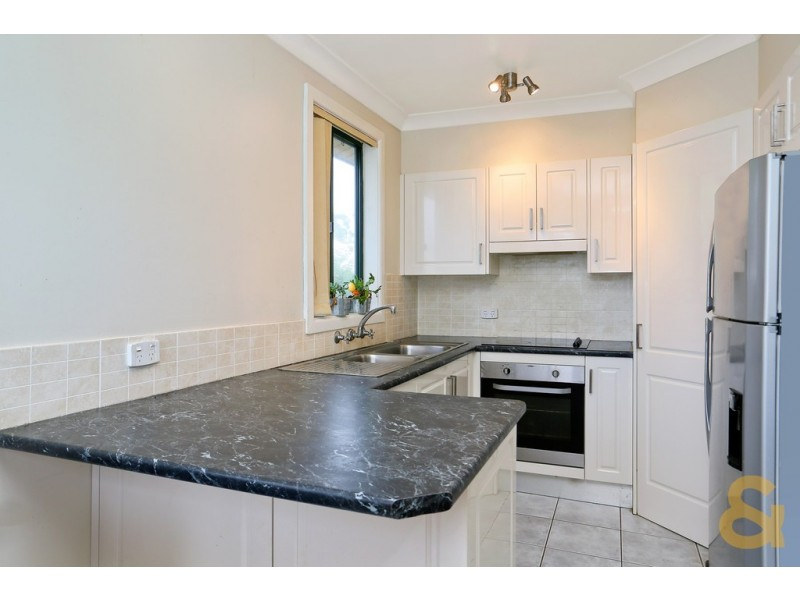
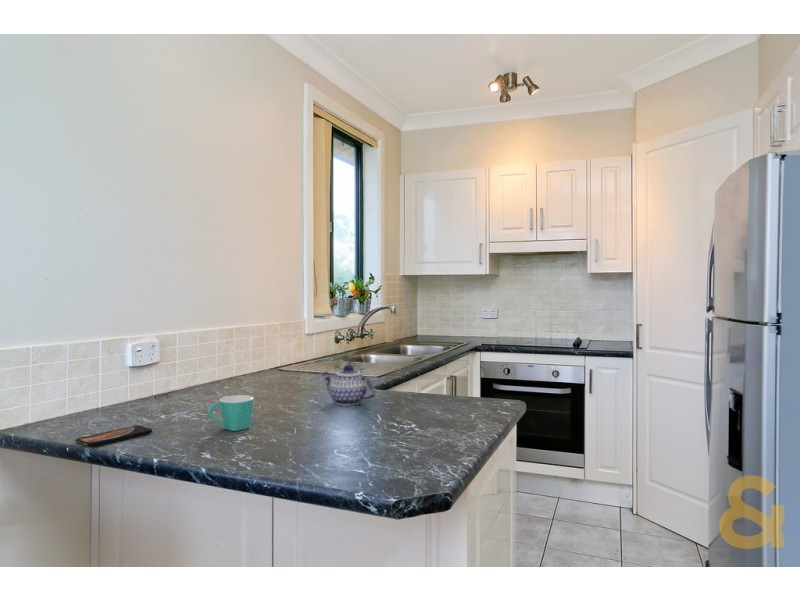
+ mug (230, 414)
+ smartphone (115, 435)
+ teapot (347, 383)
